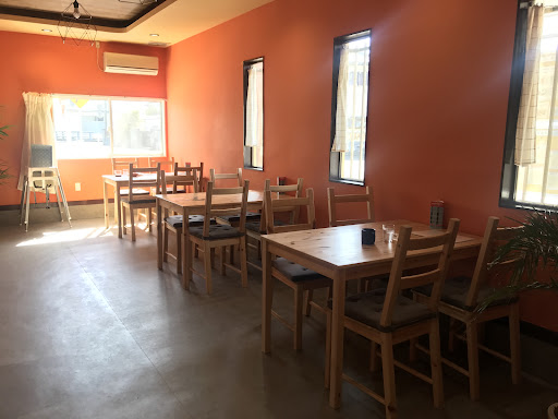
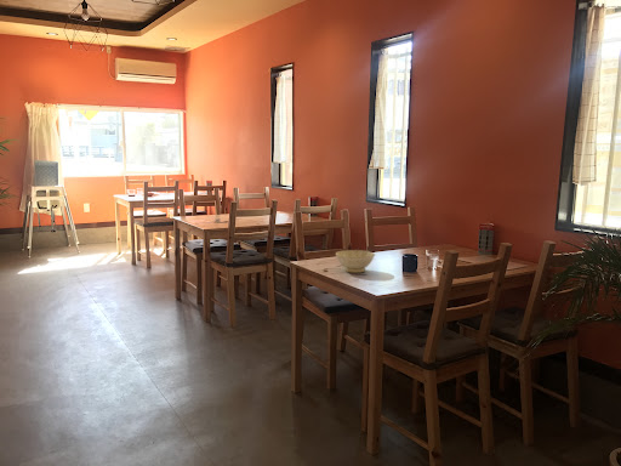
+ bowl (354, 261)
